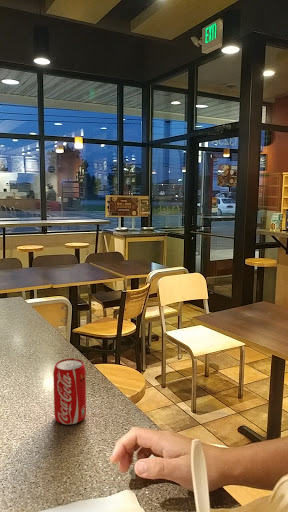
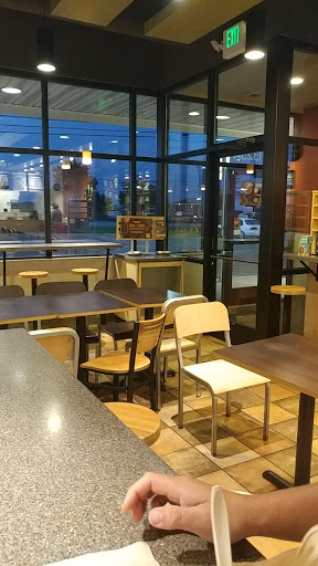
- beverage can (69, 390)
